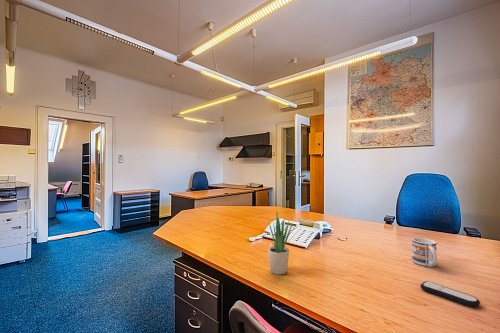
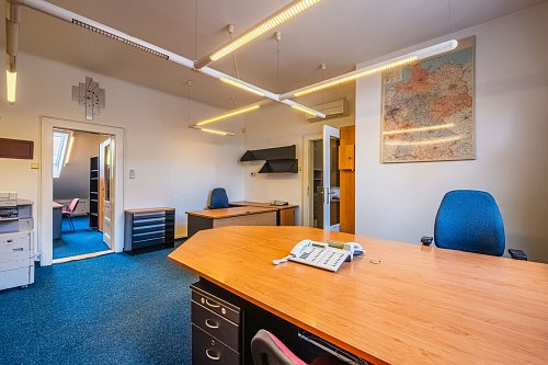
- mug (424, 252)
- potted plant (280, 240)
- remote control (448, 293)
